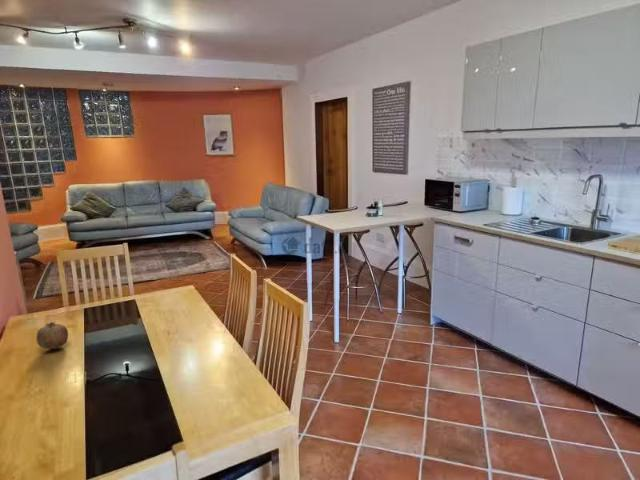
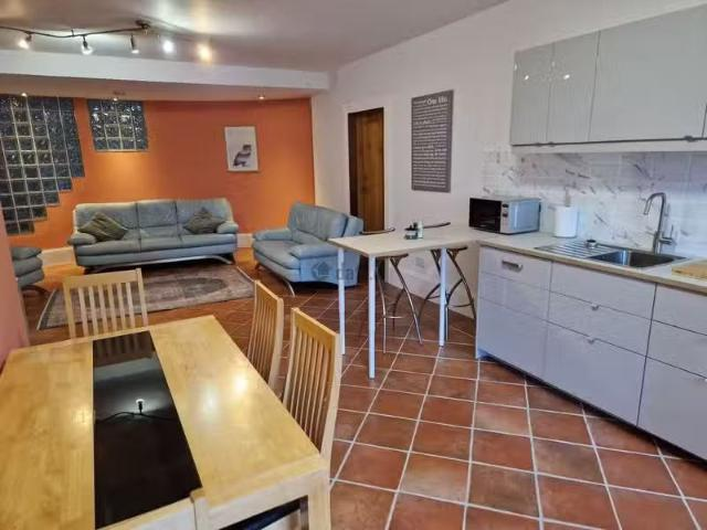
- fruit (52, 335)
